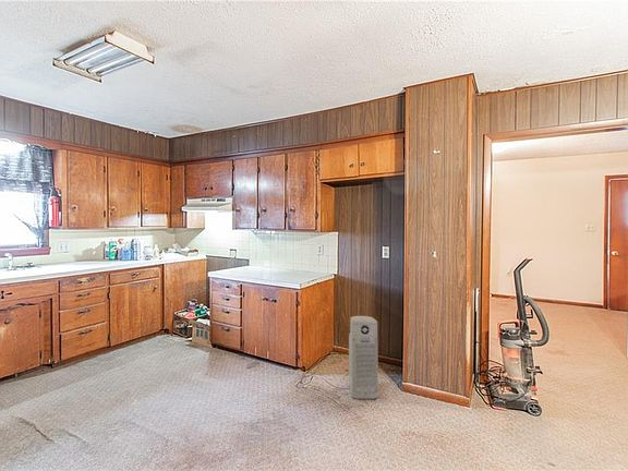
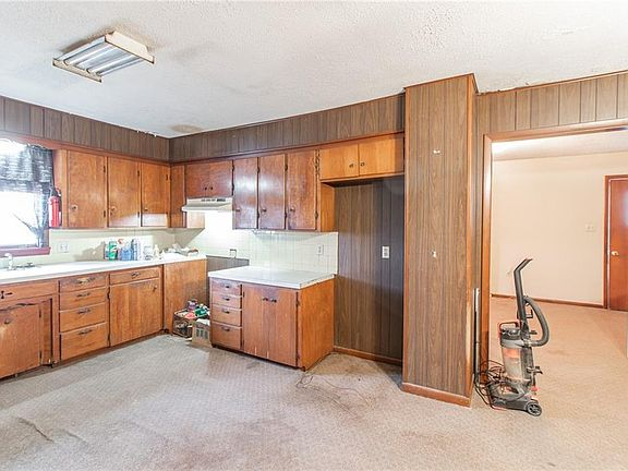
- air purifier (362, 353)
